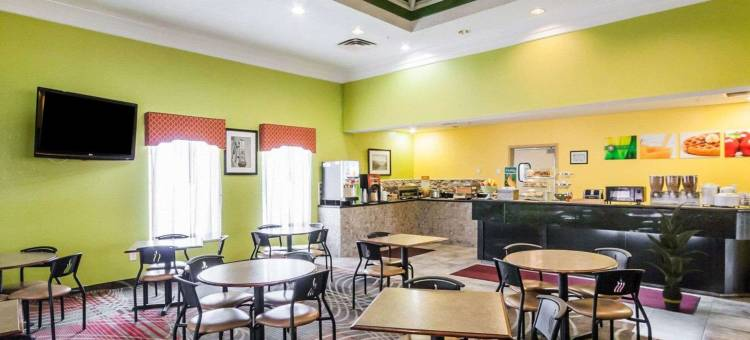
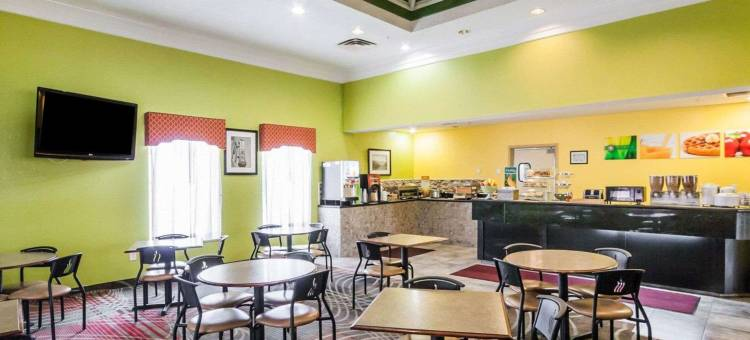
- indoor plant (676, 256)
